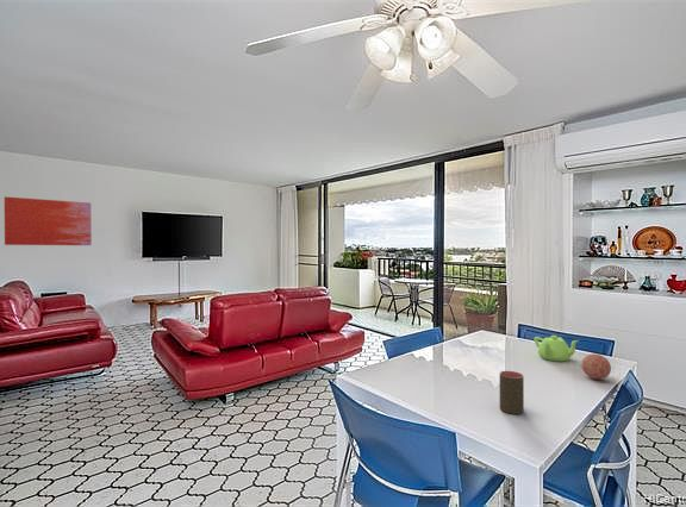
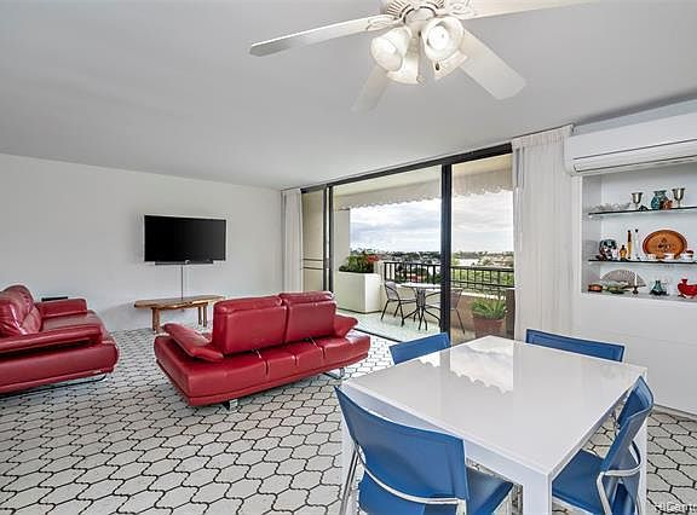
- cup (511, 392)
- teapot (555, 346)
- wall art (50, 223)
- decorative ball (595, 365)
